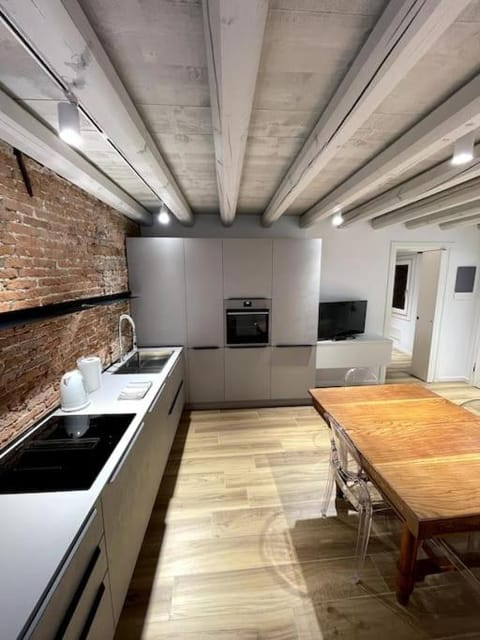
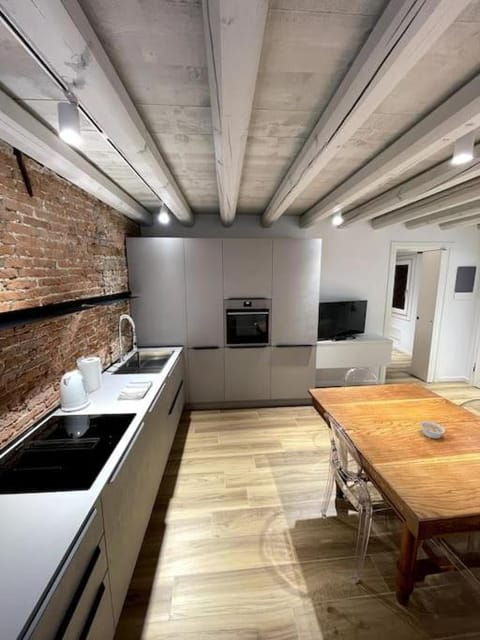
+ legume (432, 430)
